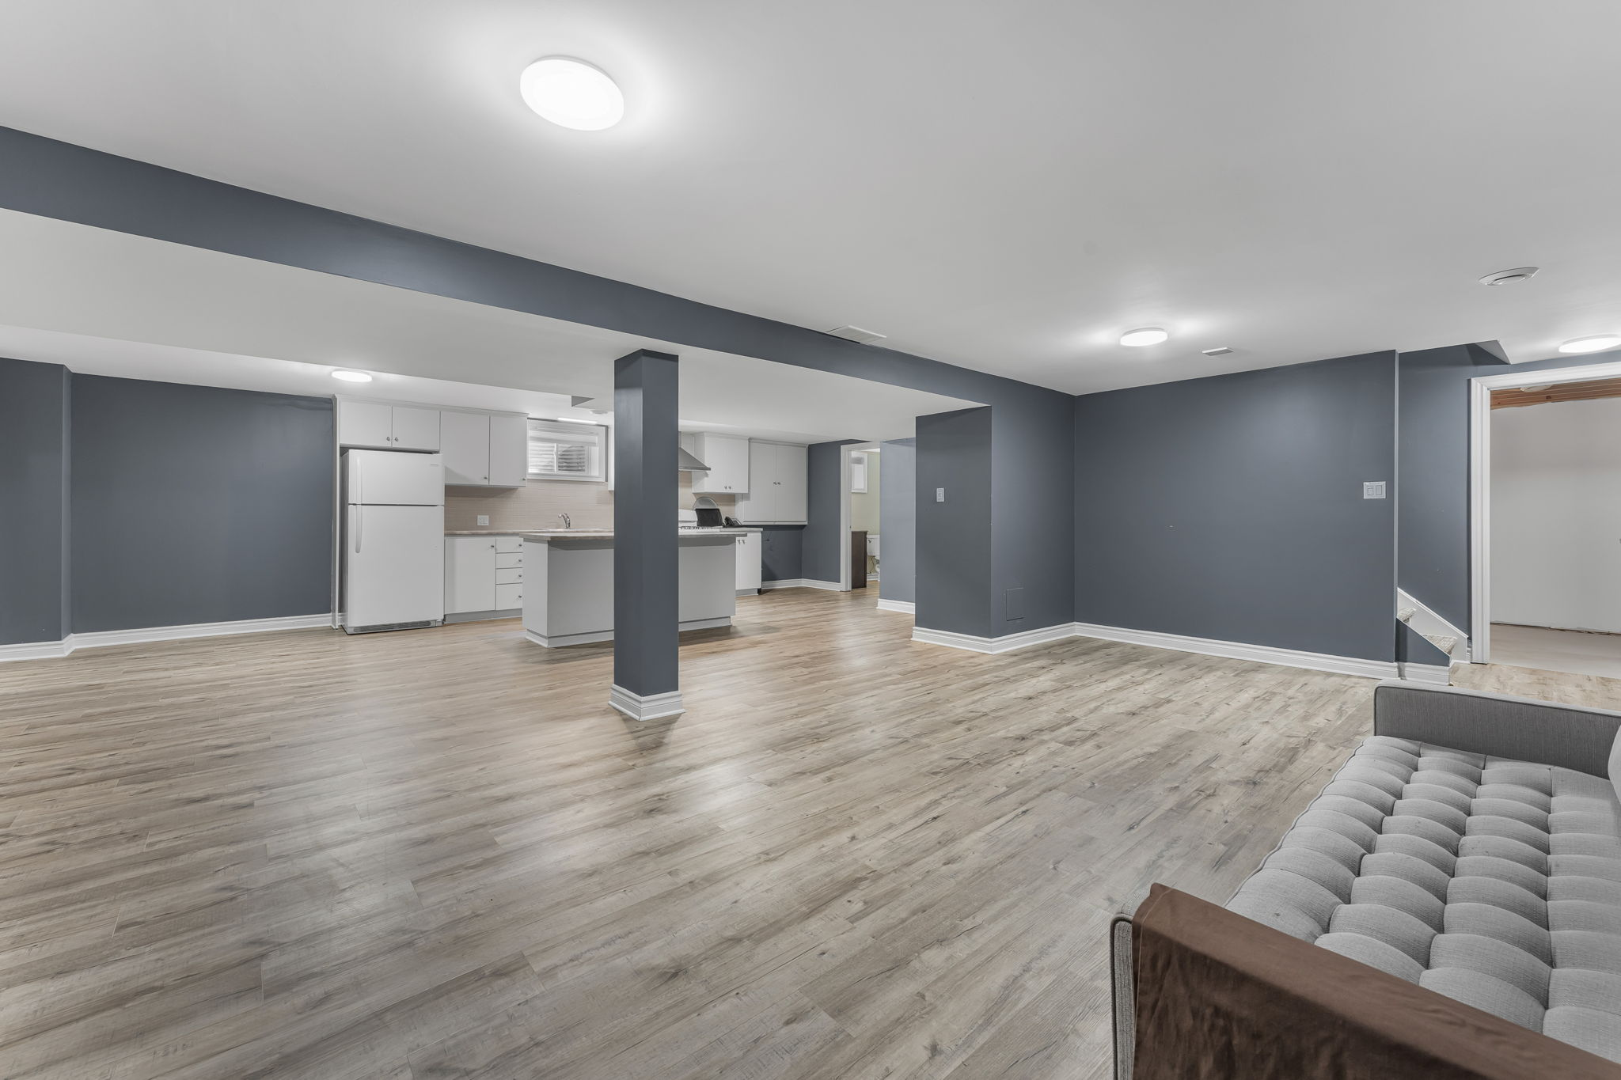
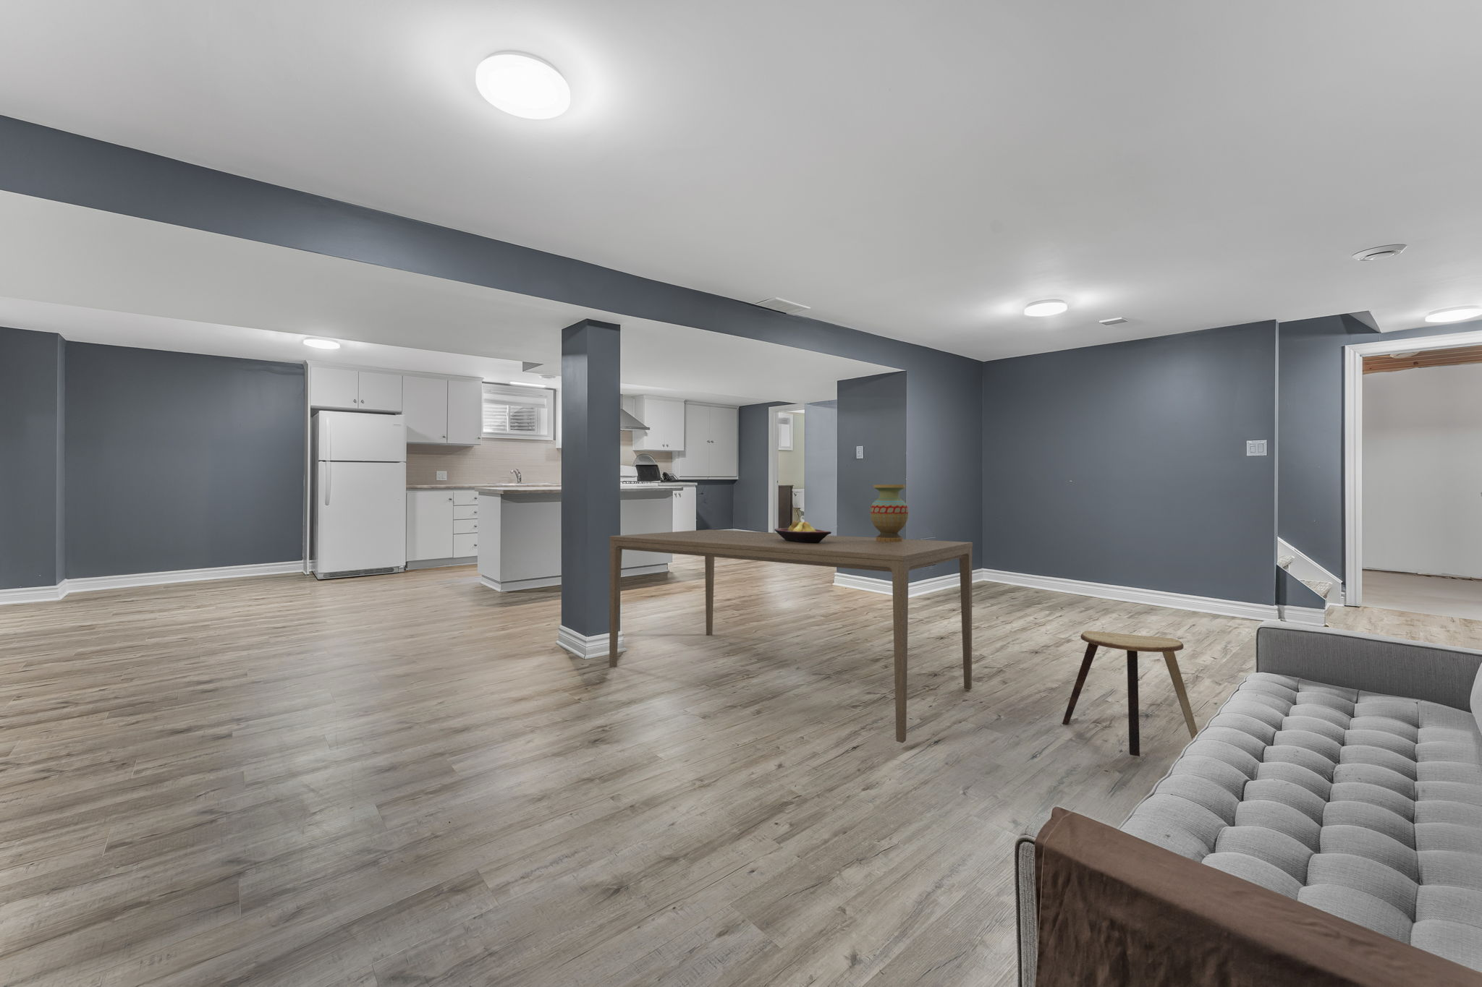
+ fruit bowl (802, 531)
+ dining table (785, 563)
+ vase (888, 512)
+ stool (1127, 688)
